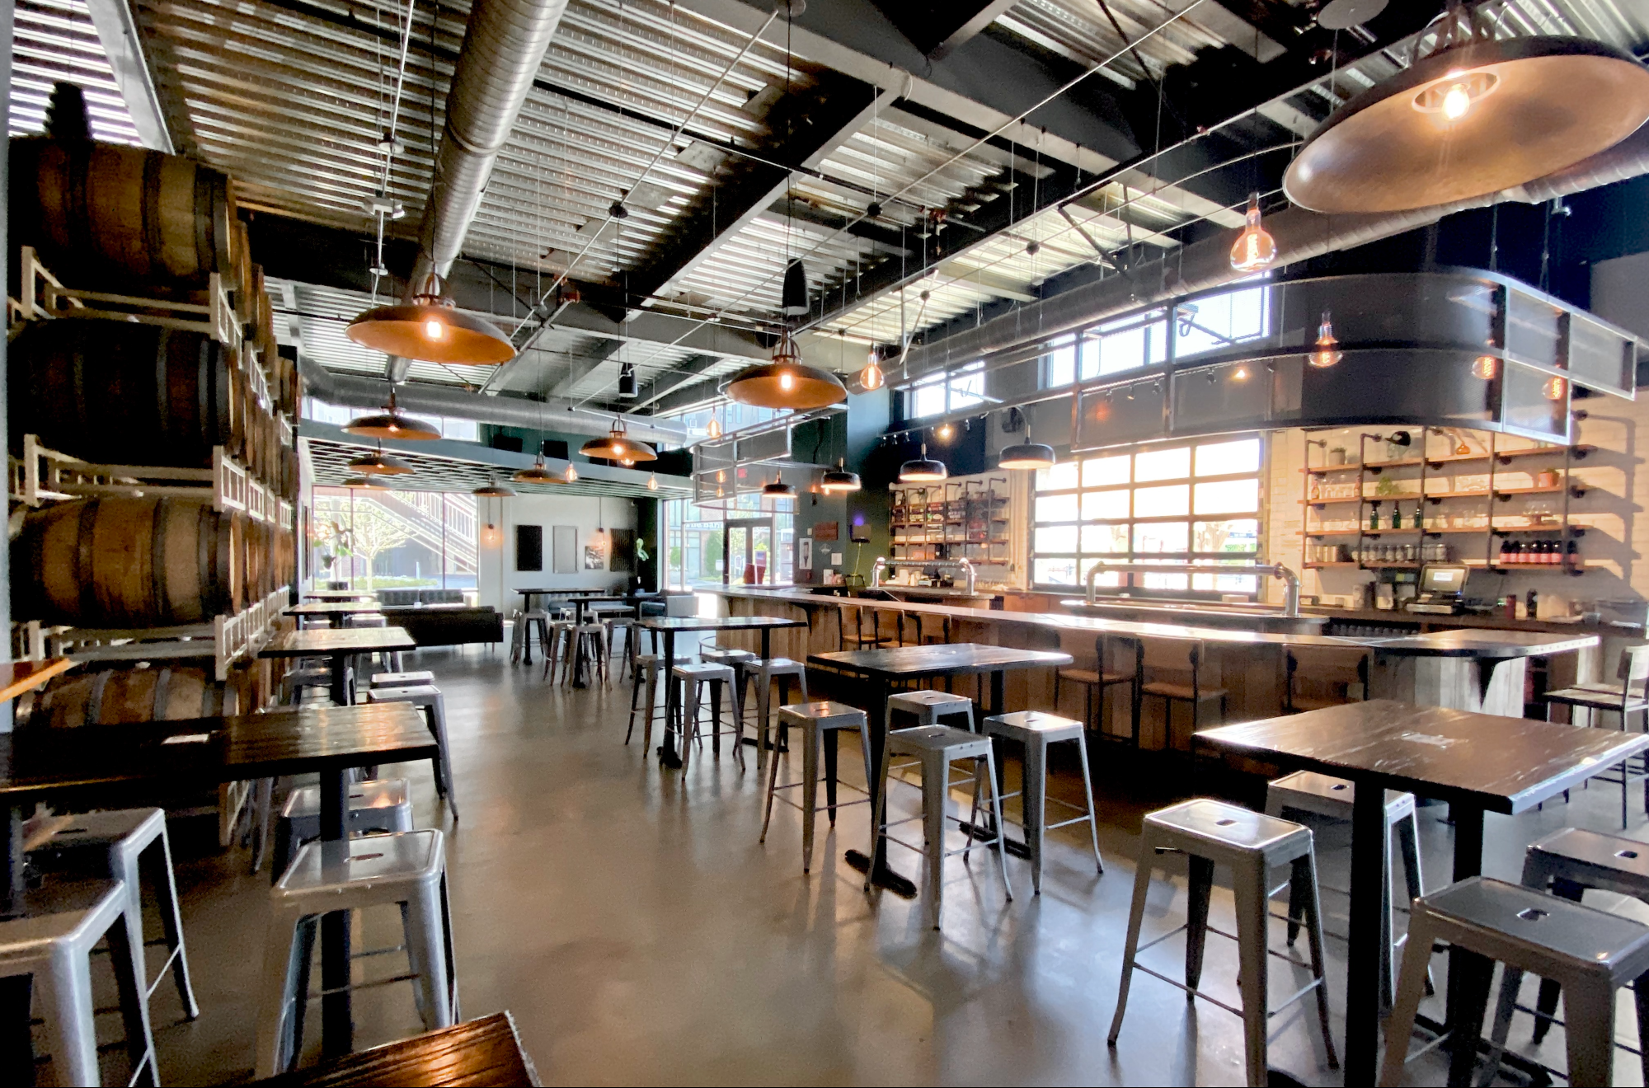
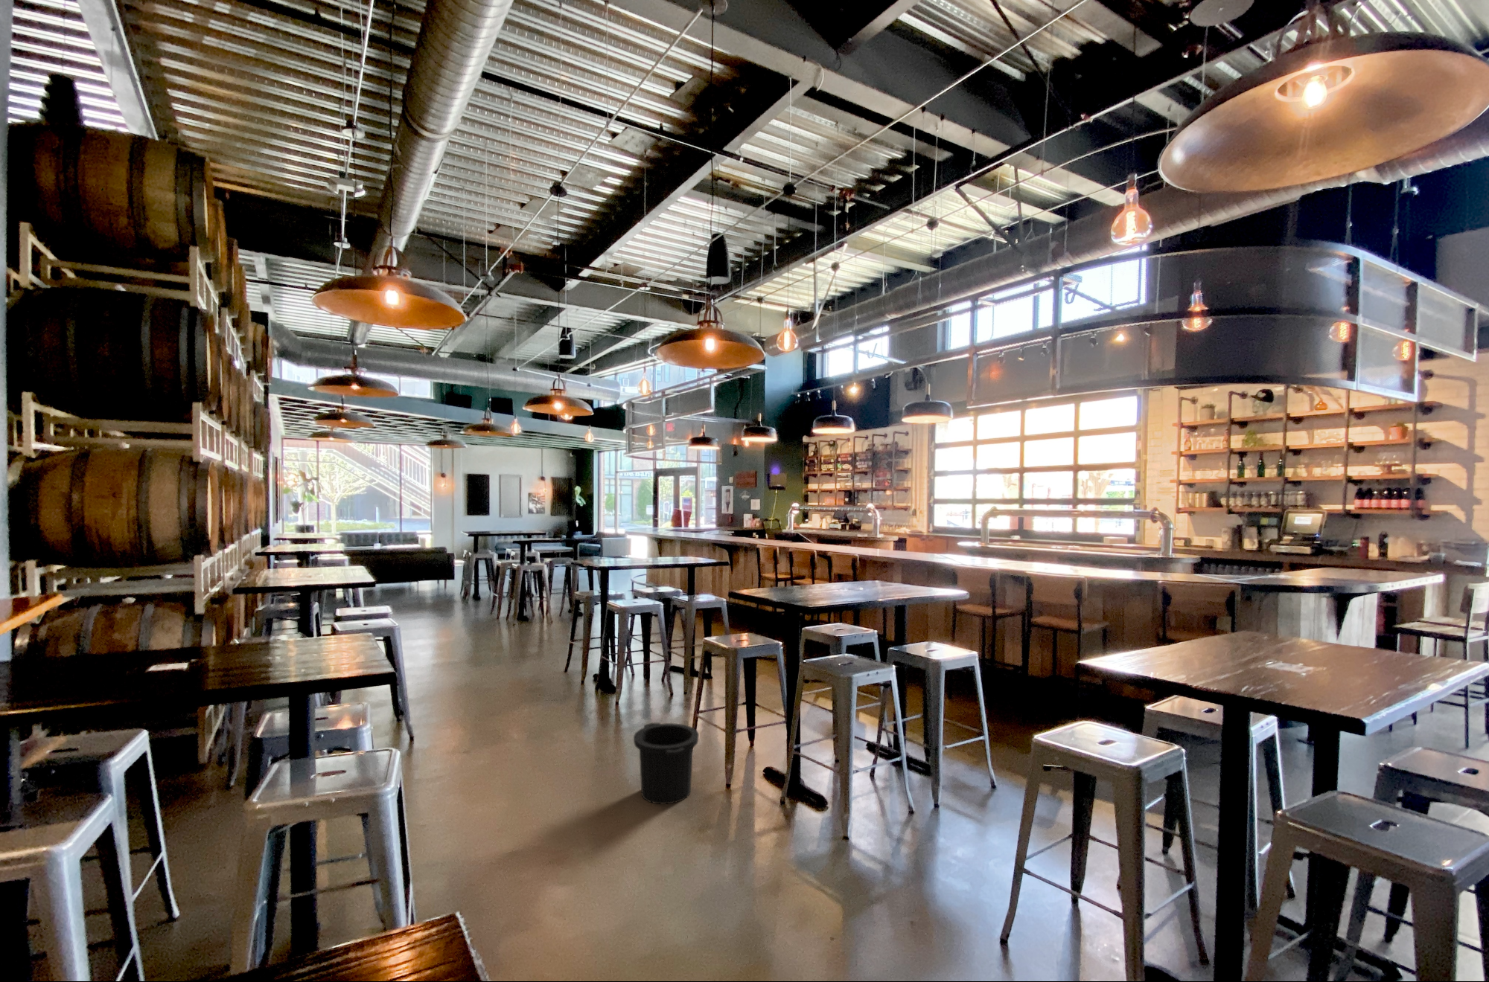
+ trash can (666, 763)
